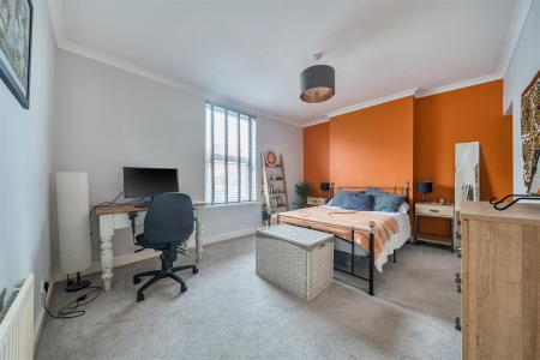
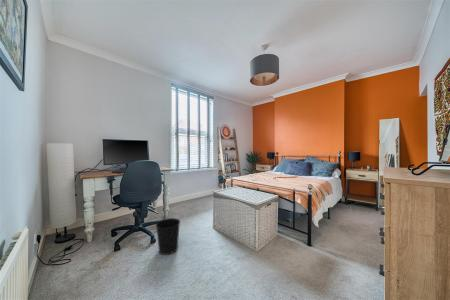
+ wastebasket (168, 236)
